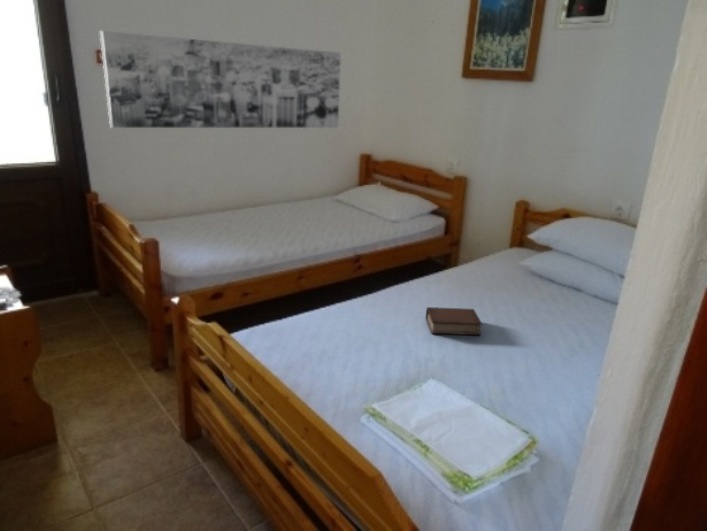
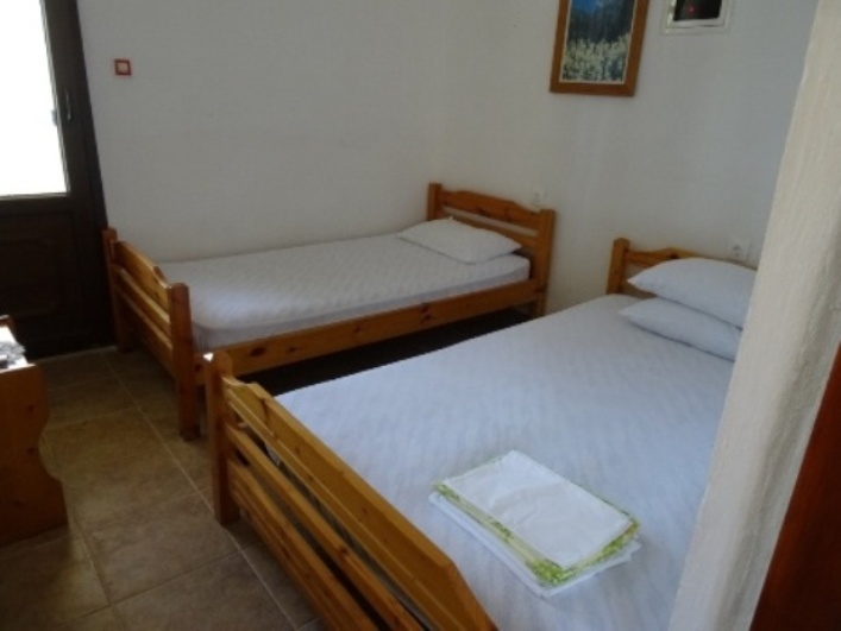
- book (452, 320)
- wall art (236, 86)
